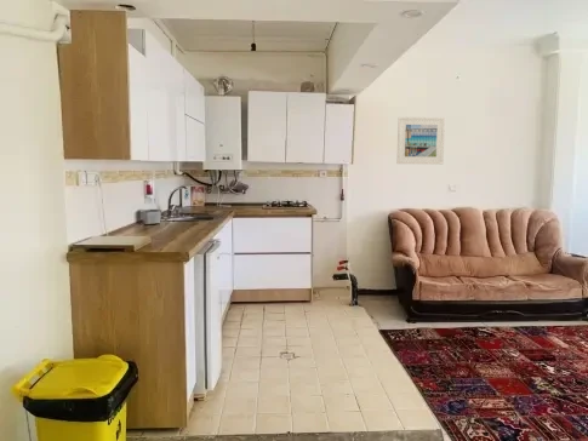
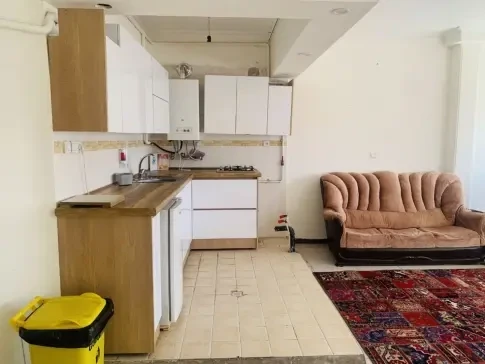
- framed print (421, 141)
